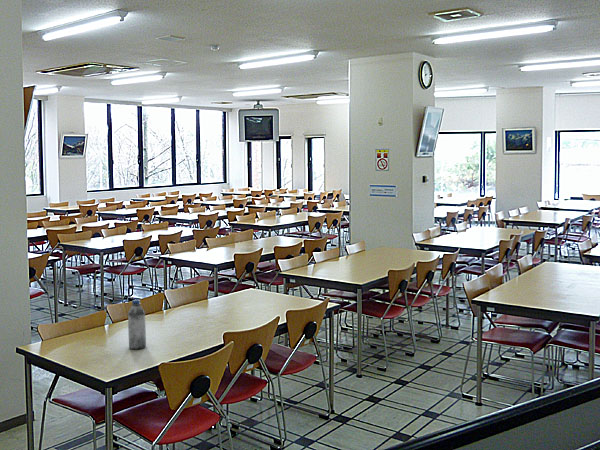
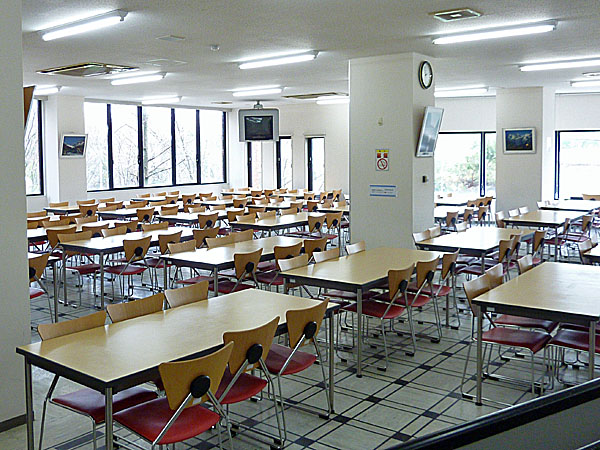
- water bottle (136, 323)
